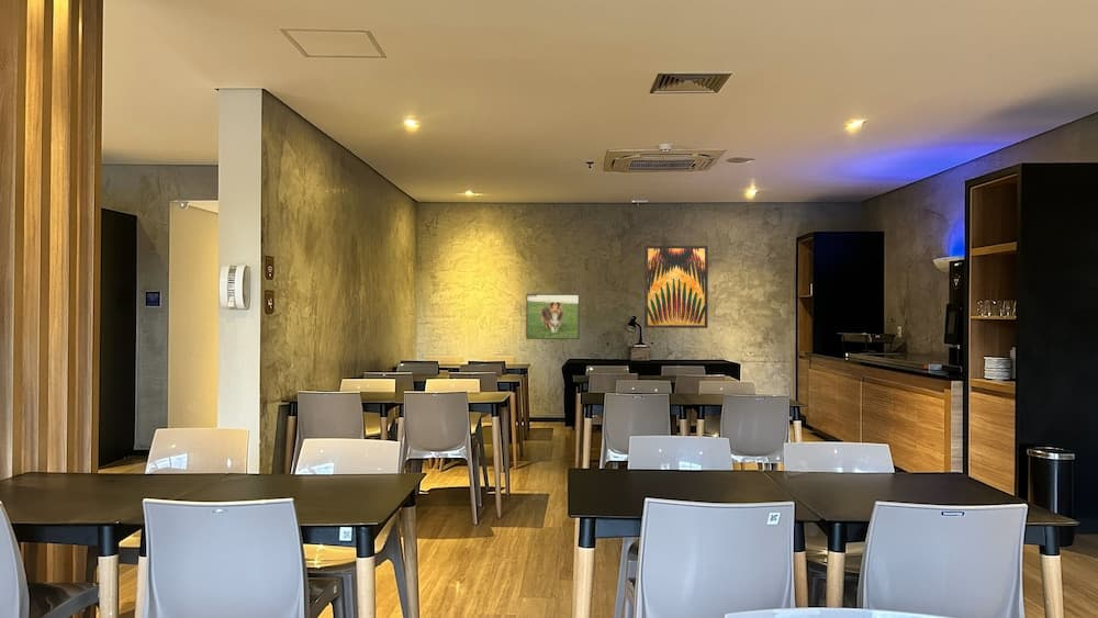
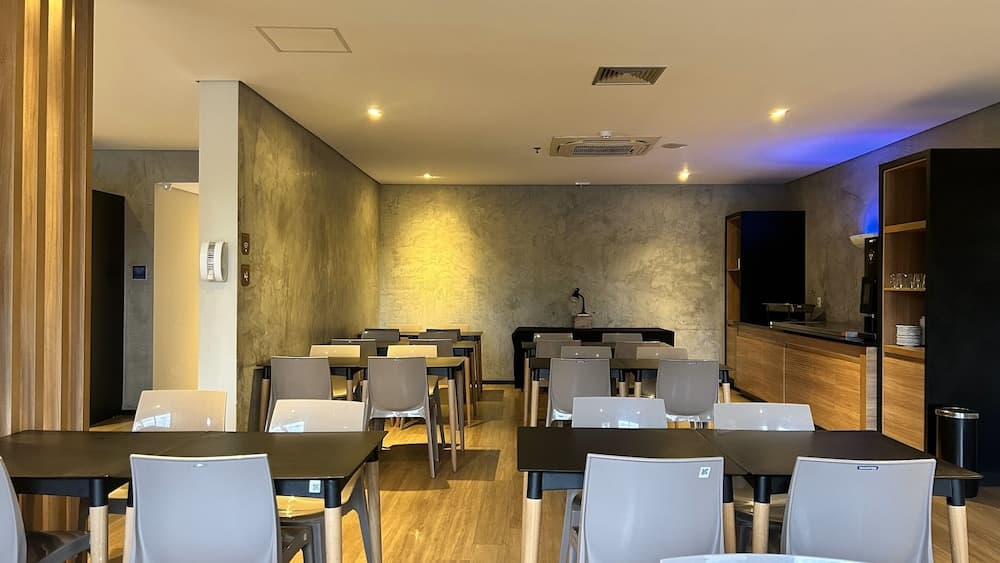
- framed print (552, 316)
- wall art (675, 286)
